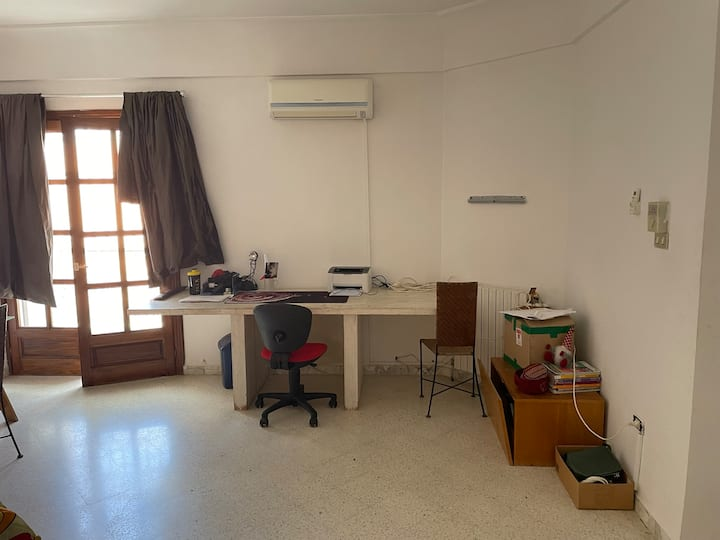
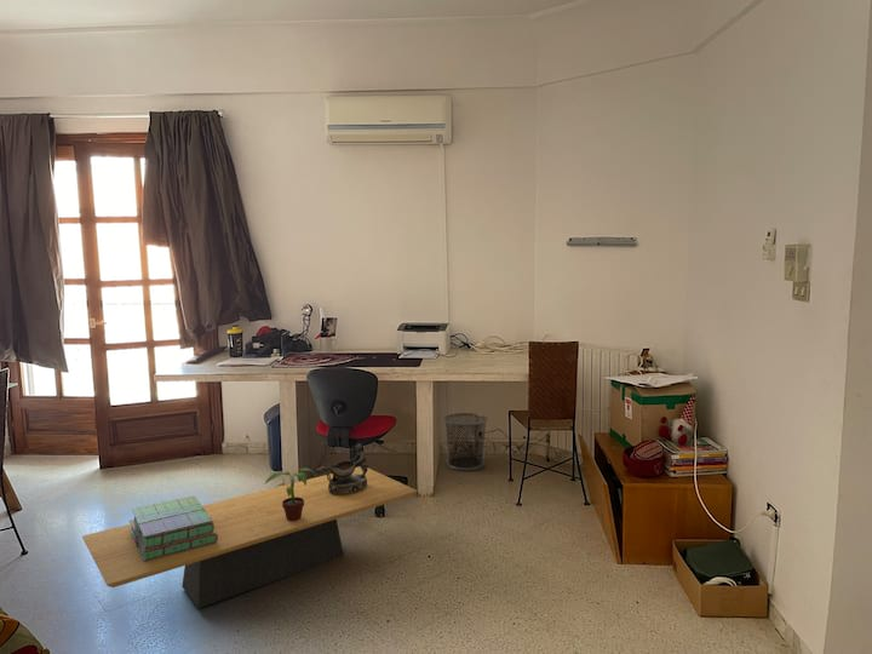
+ coffee table (265, 540)
+ potted plant (291, 494)
+ waste bin (465, 441)
+ stack of books (172, 524)
+ decorative bowl (344, 467)
